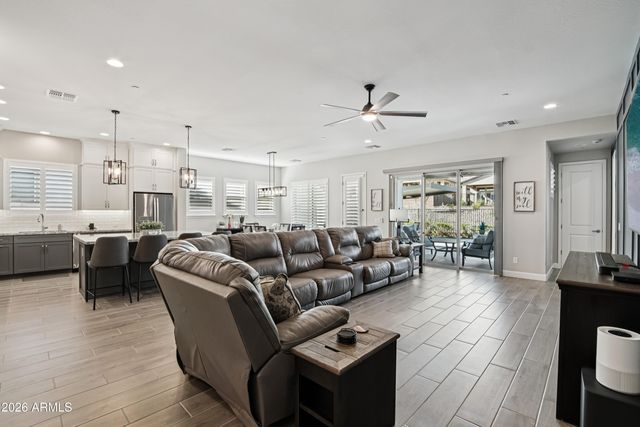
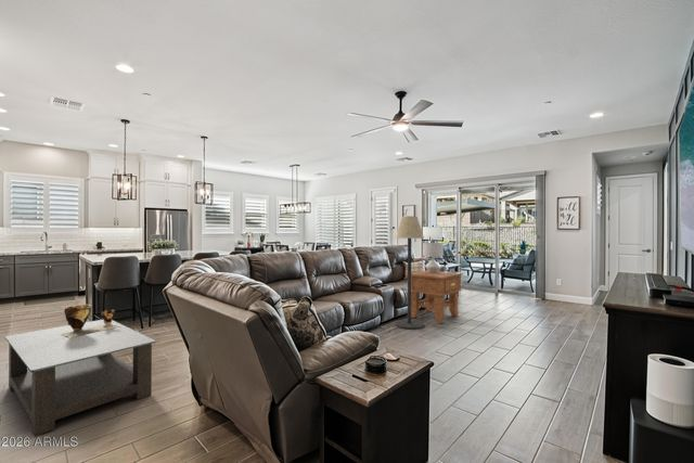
+ clay pot (89, 314)
+ side table (434, 295)
+ floor lamp (409, 270)
+ lamp (441, 256)
+ coffee table (78, 364)
